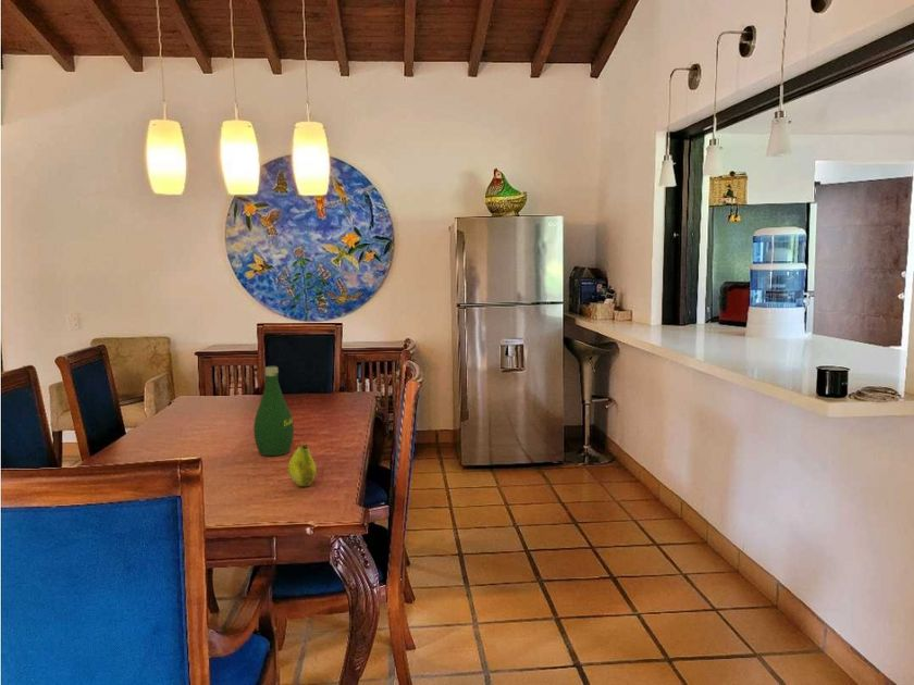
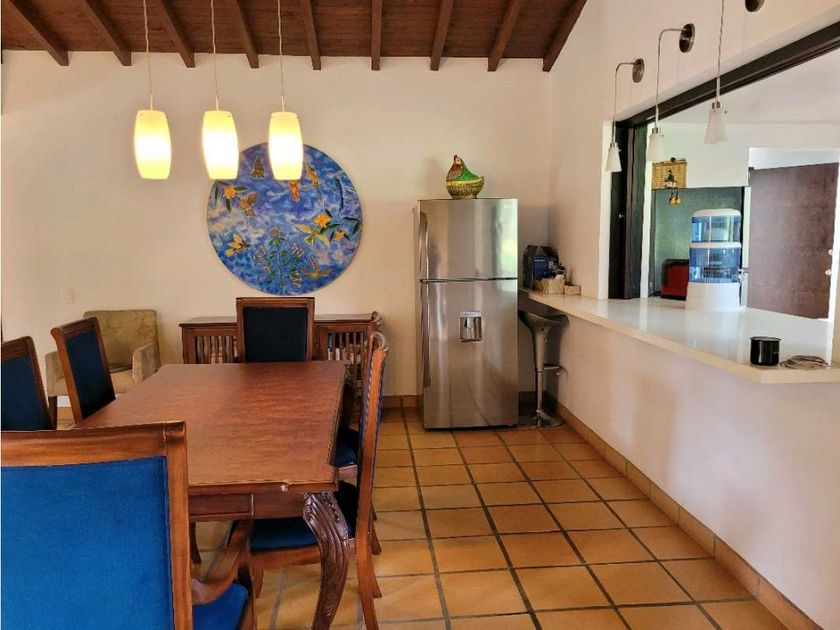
- fruit (301, 464)
- bottle (273, 409)
